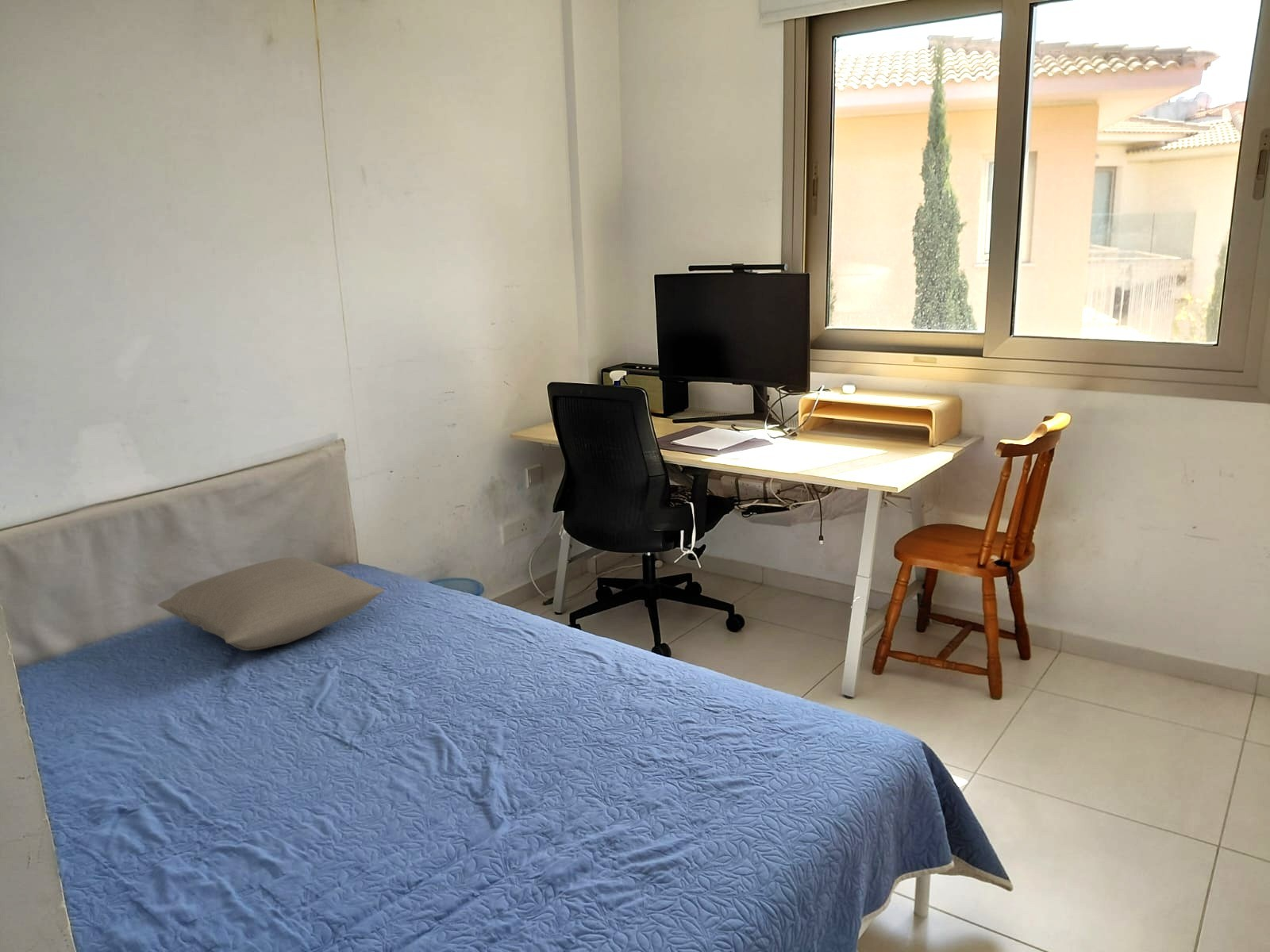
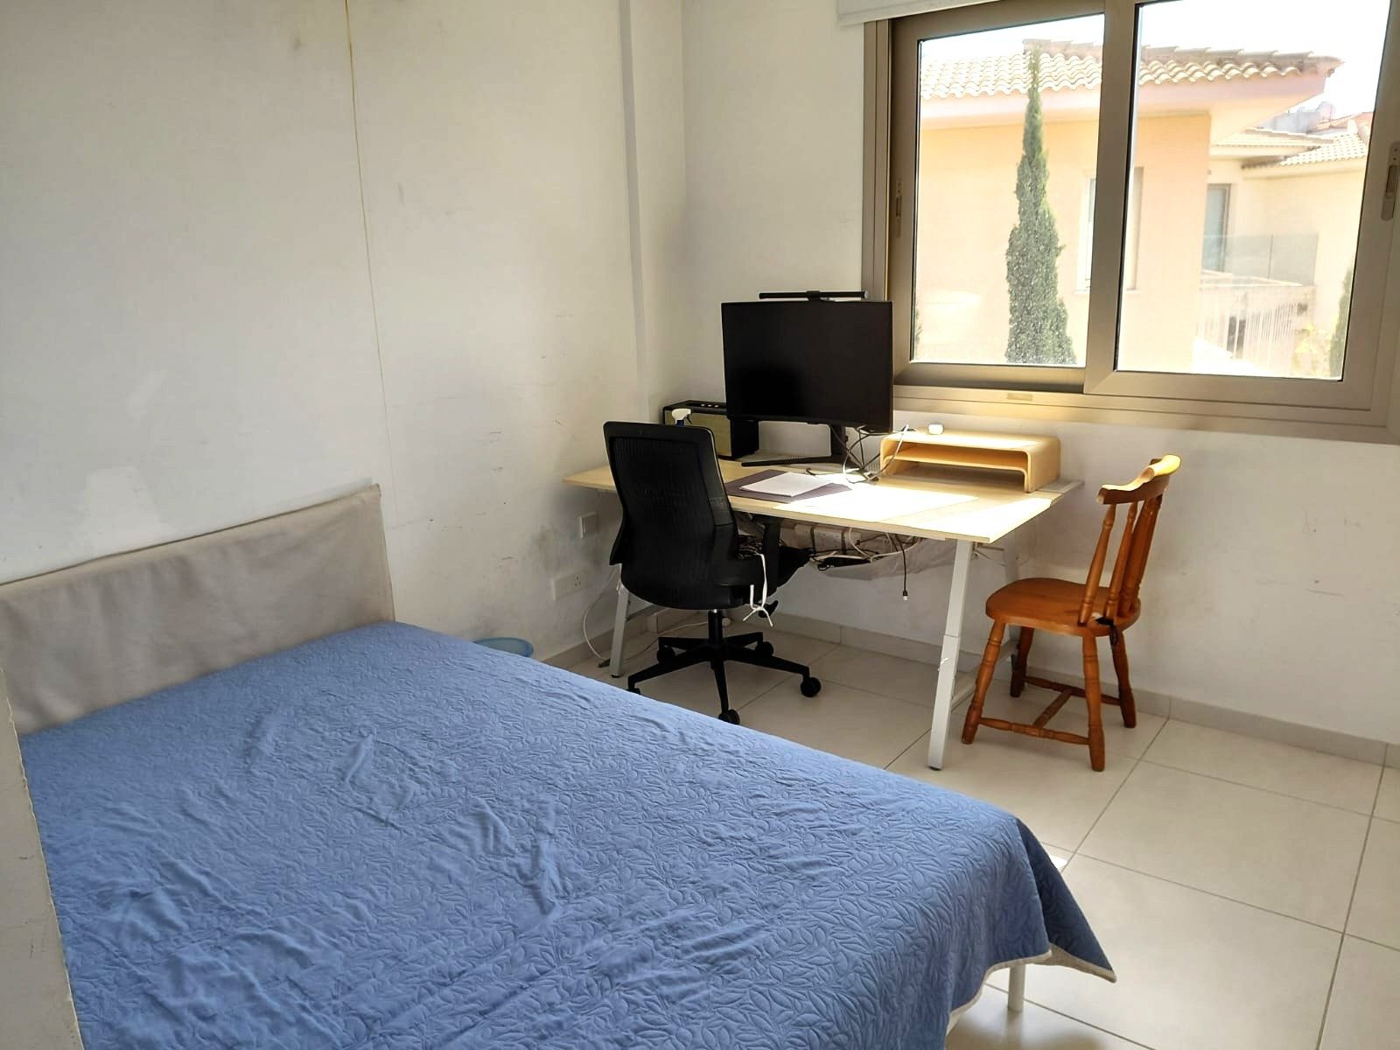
- pillow (271, 599)
